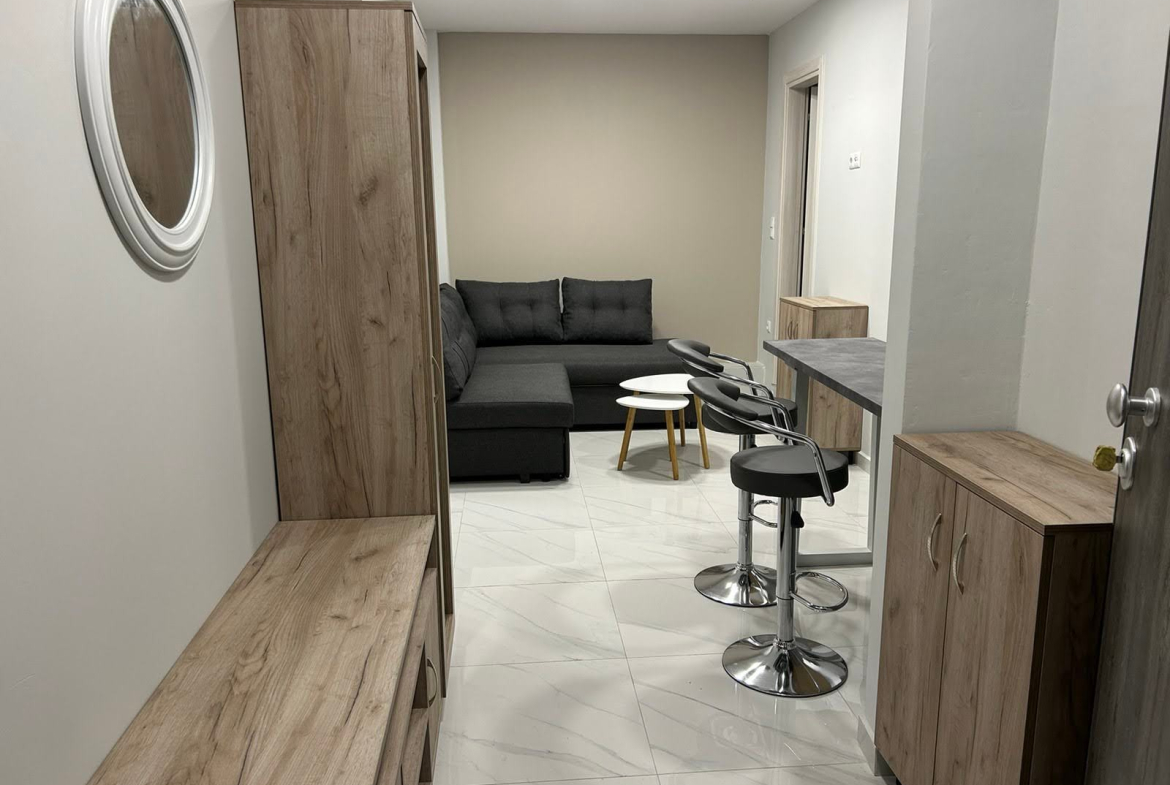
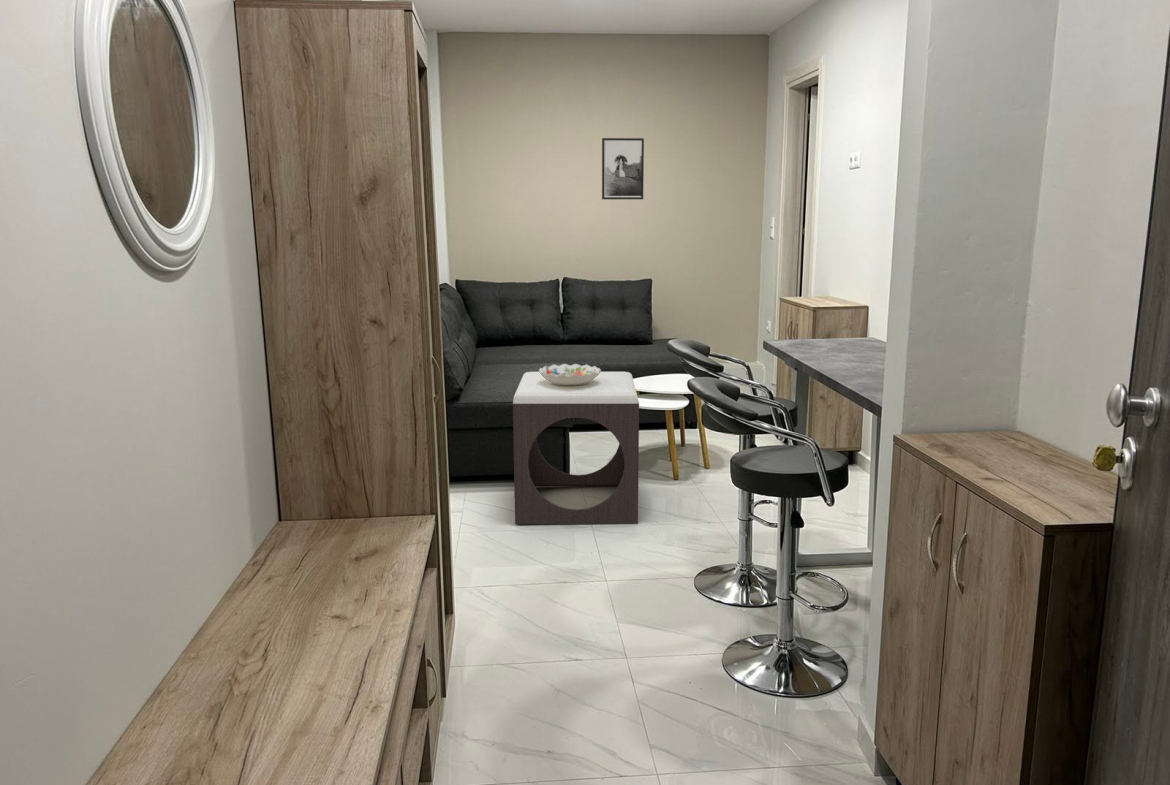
+ footstool (577, 417)
+ decorative bowl (569, 375)
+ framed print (622, 169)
